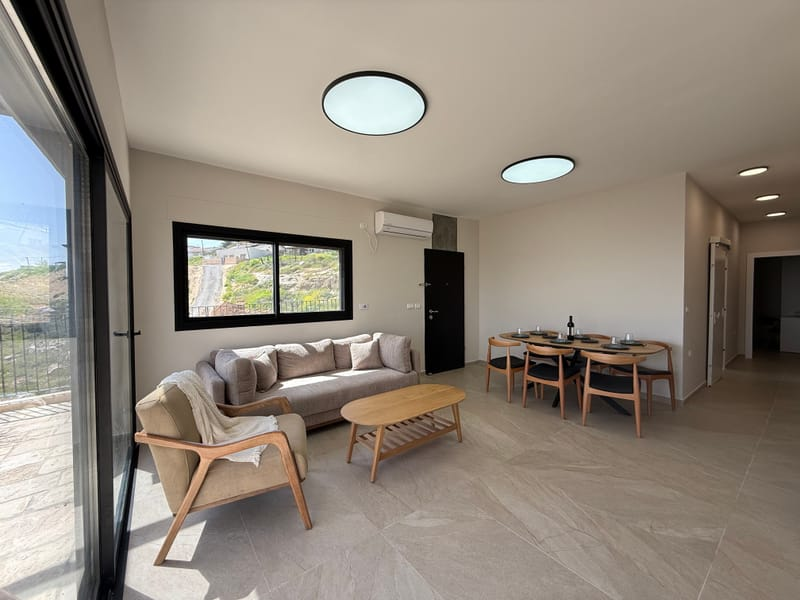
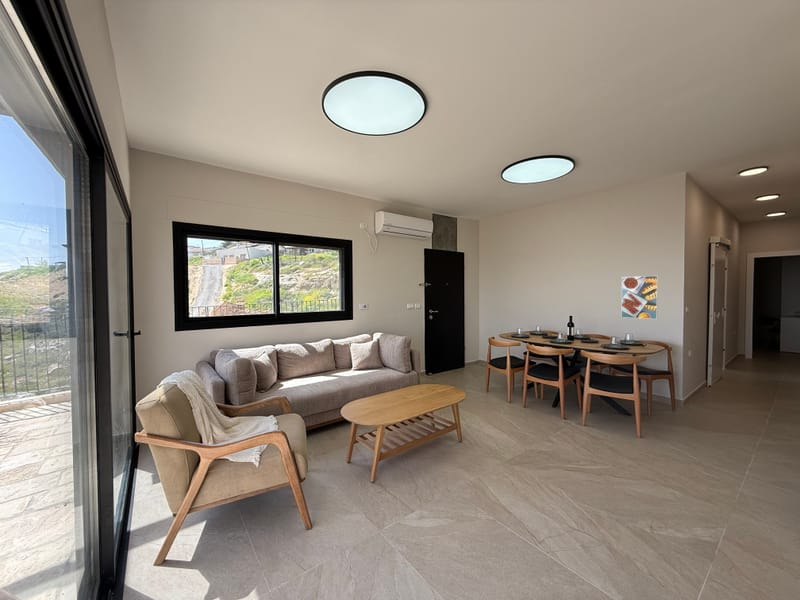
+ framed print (639, 297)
